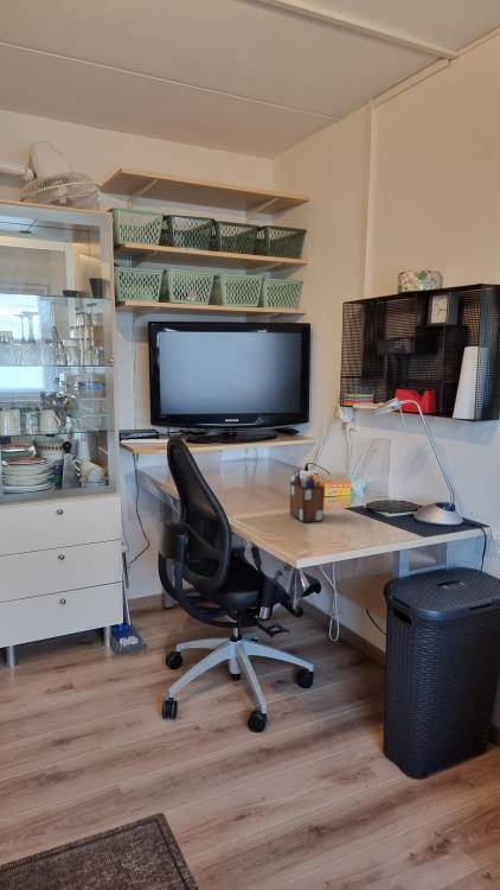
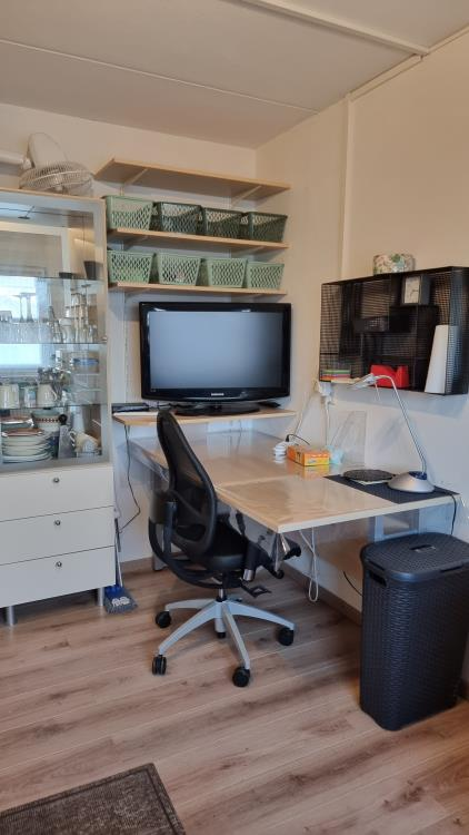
- desk organizer (306, 494)
